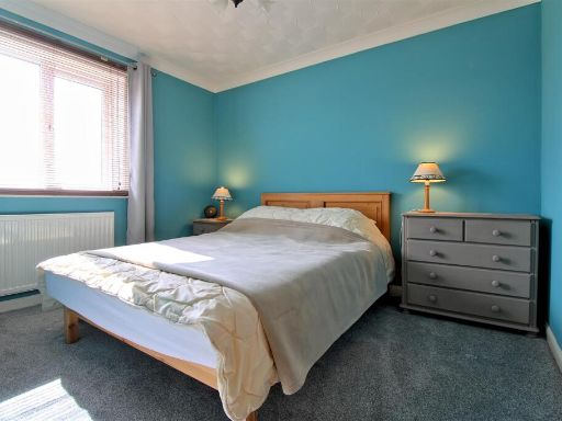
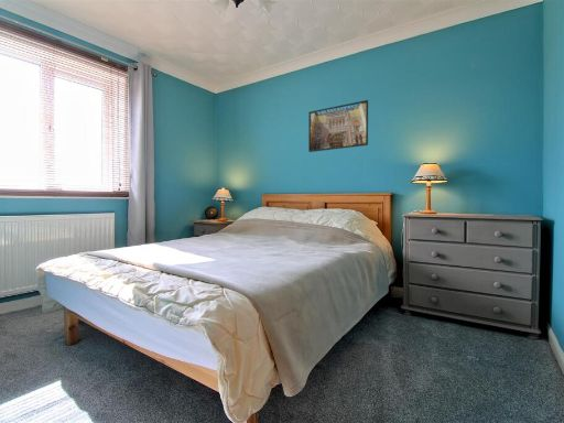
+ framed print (336, 127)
